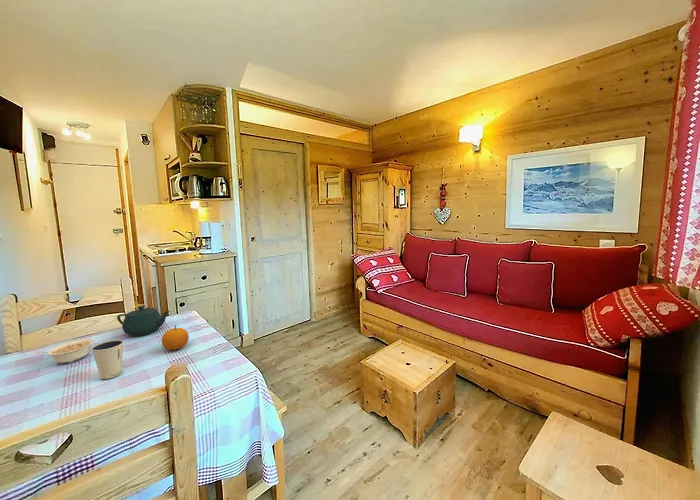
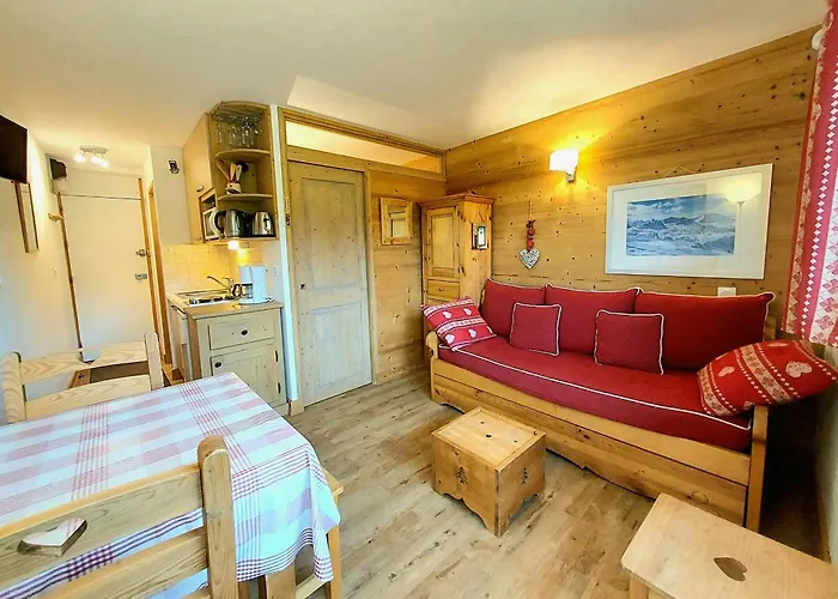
- dixie cup (109, 359)
- legume (70, 351)
- fruit (175, 336)
- teapot (144, 319)
